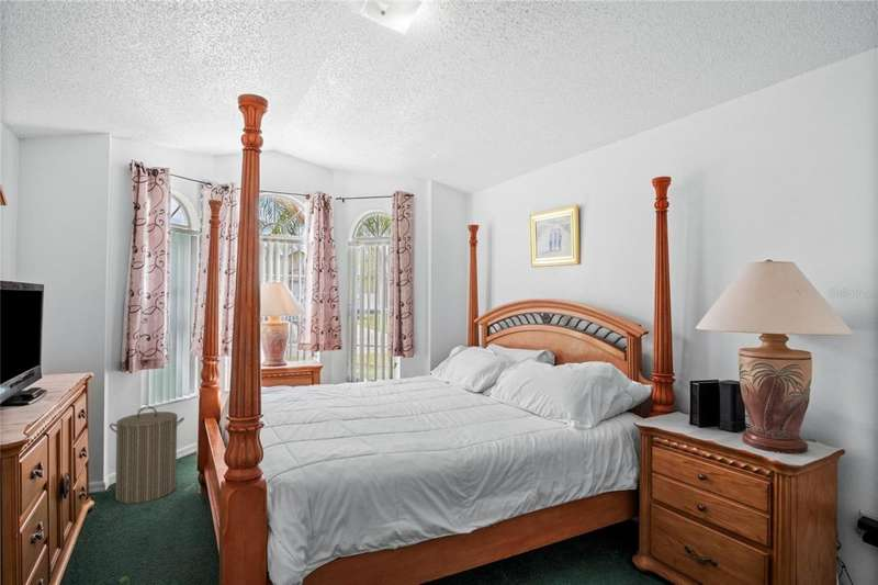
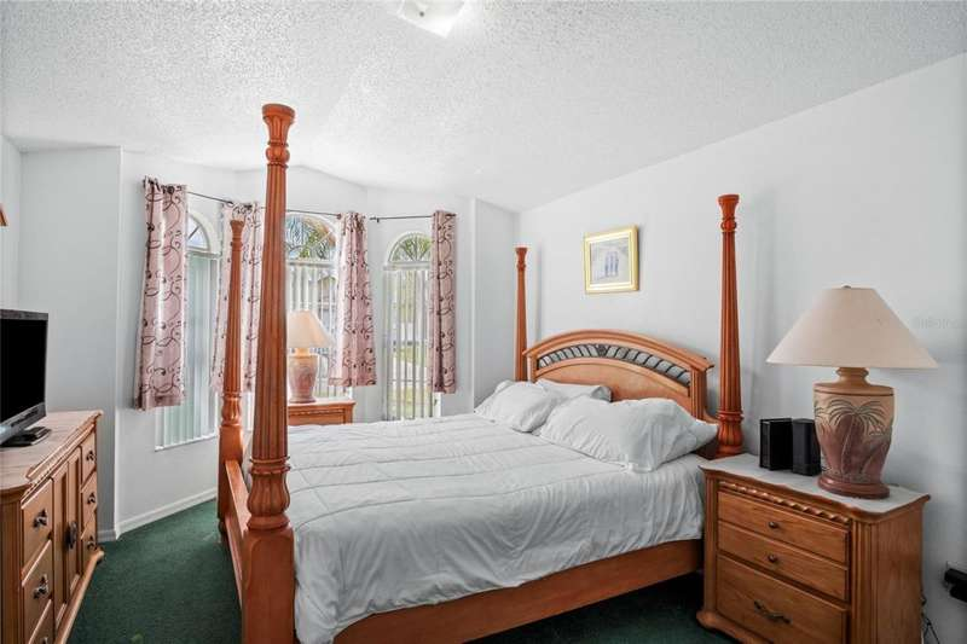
- laundry hamper (147, 449)
